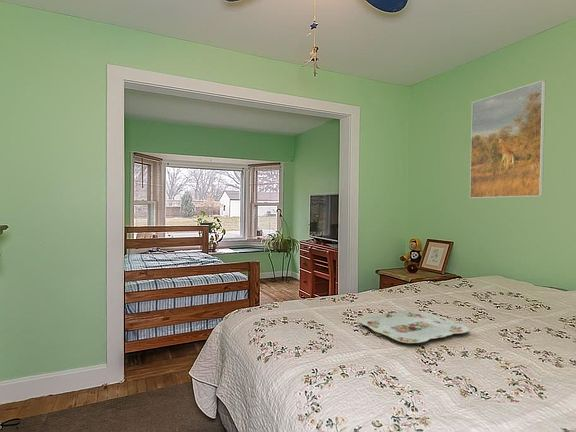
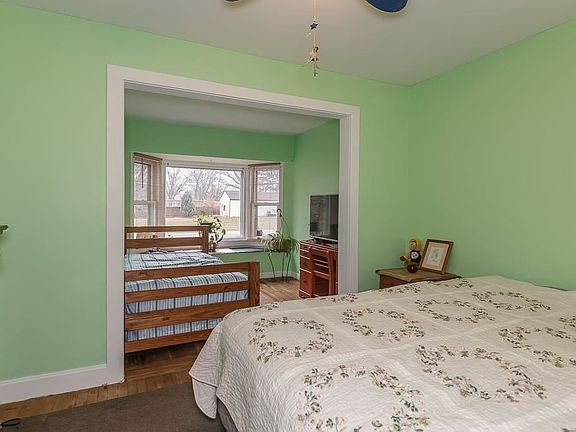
- serving tray (412, 325)
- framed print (504, 145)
